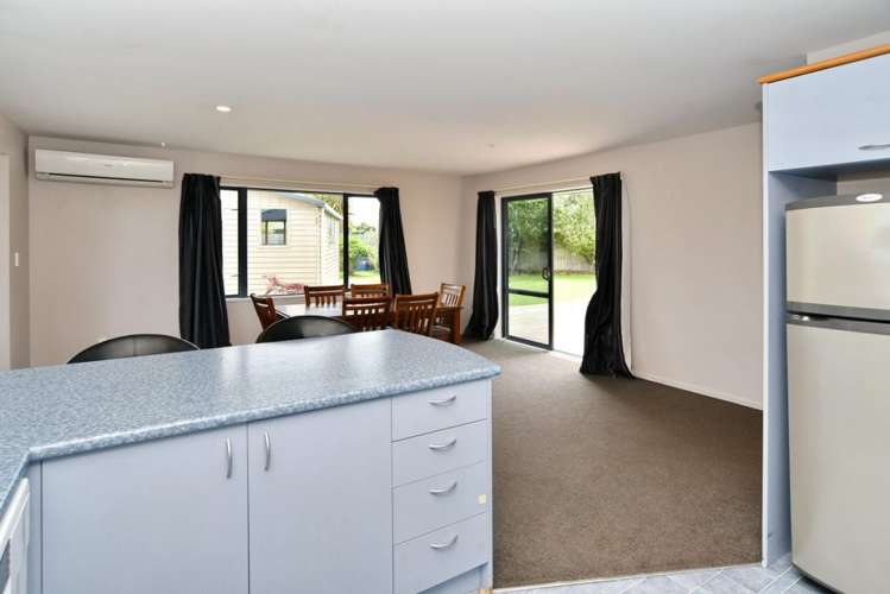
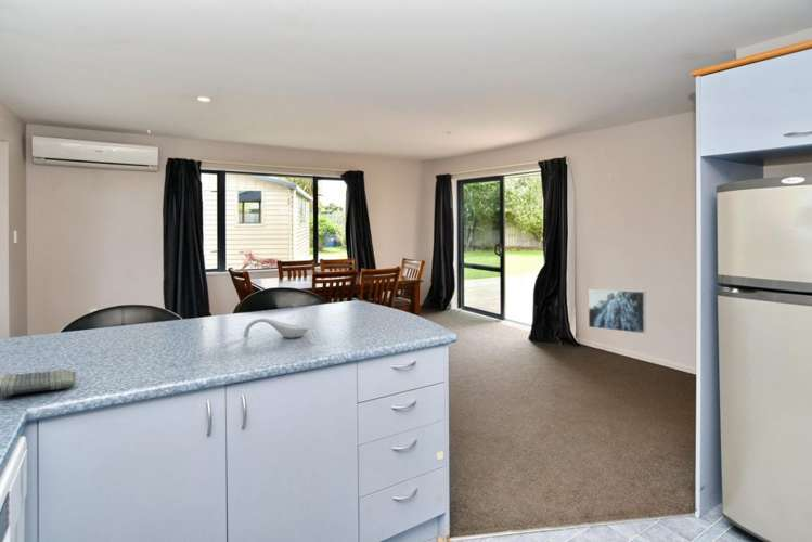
+ dish towel (34, 379)
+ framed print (615, 310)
+ spoon rest (276, 327)
